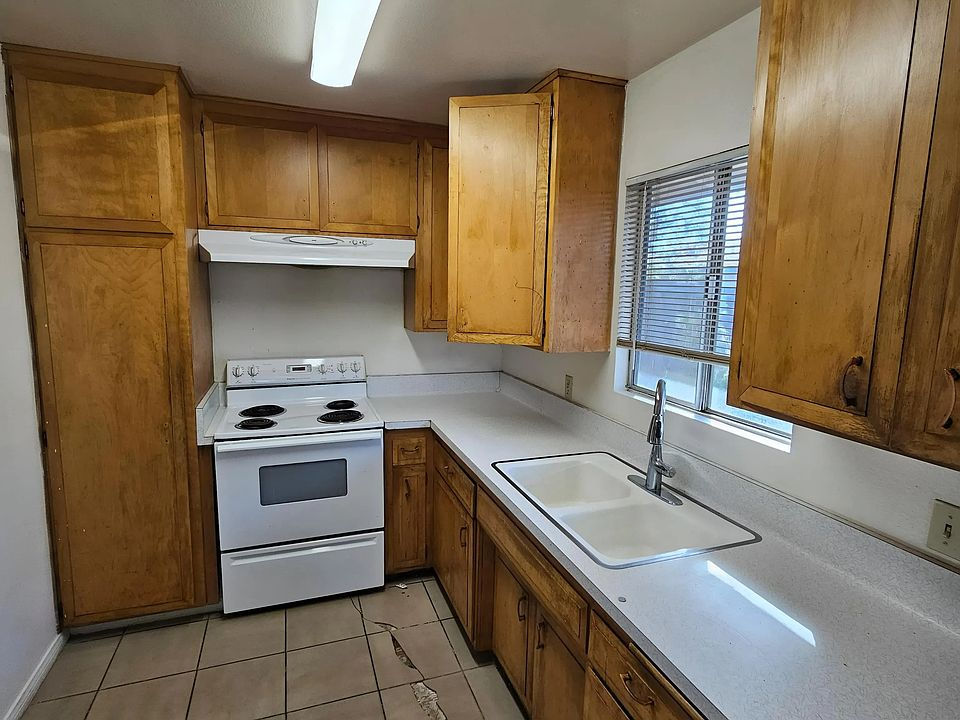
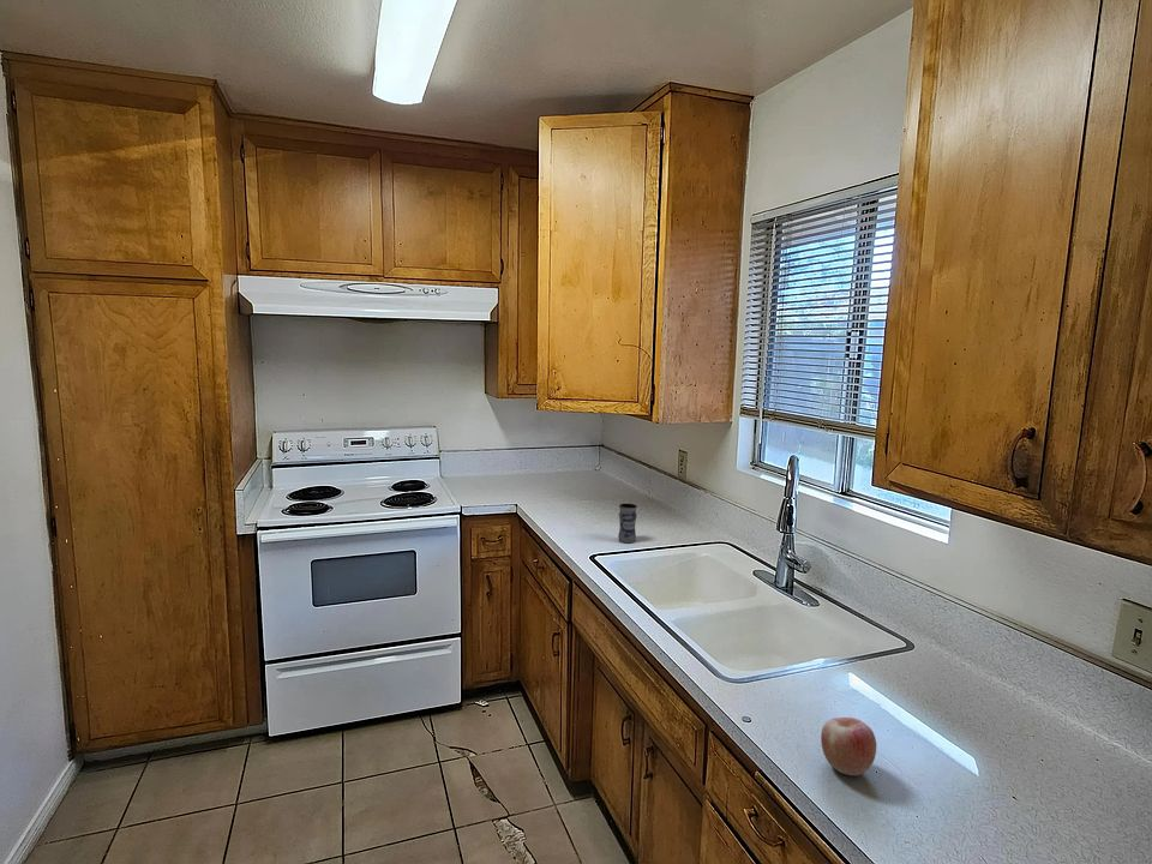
+ jar (626, 522)
+ apple (847, 744)
